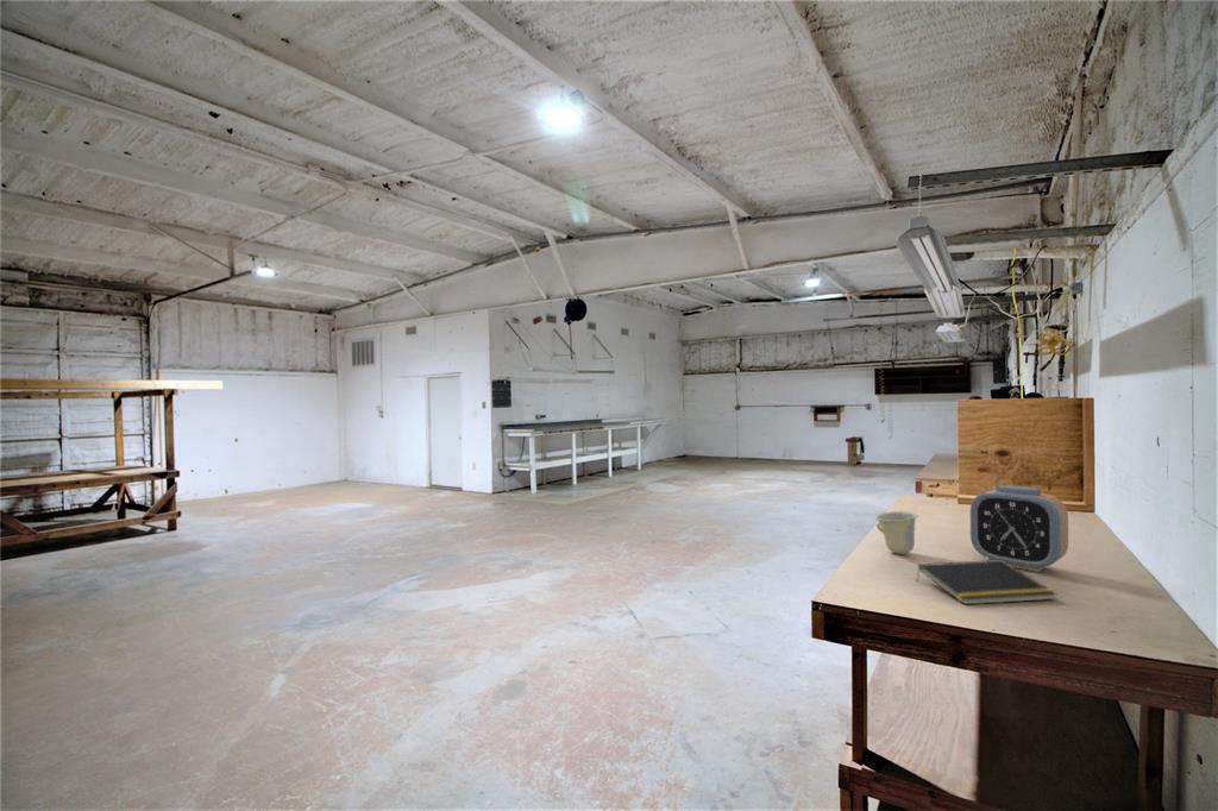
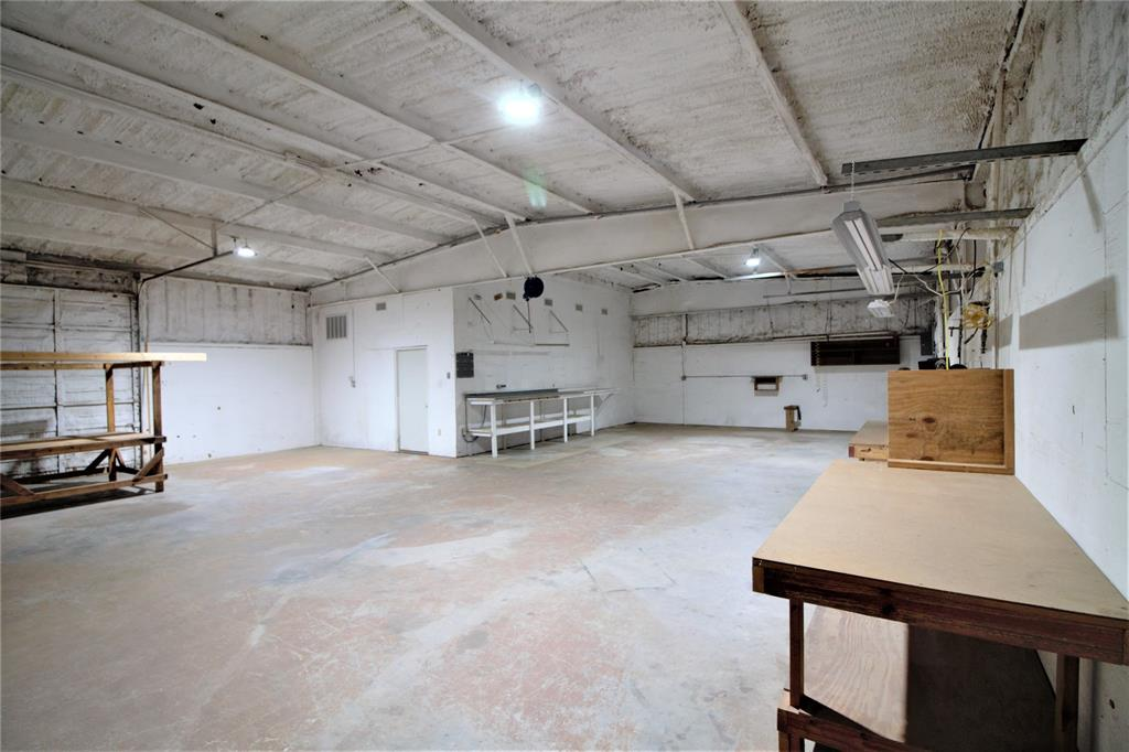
- alarm clock (1017, 526)
- cup (896, 532)
- notepad (984, 580)
